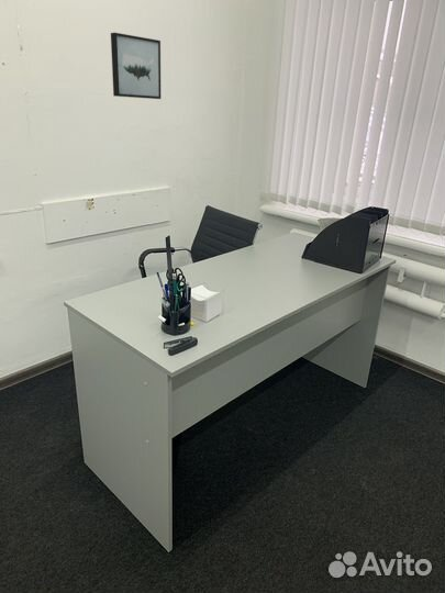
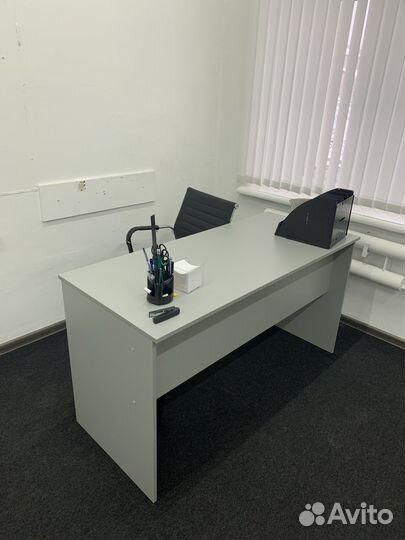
- wall art (136, 67)
